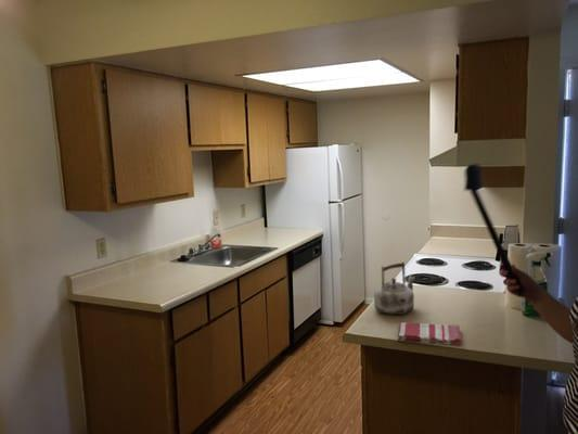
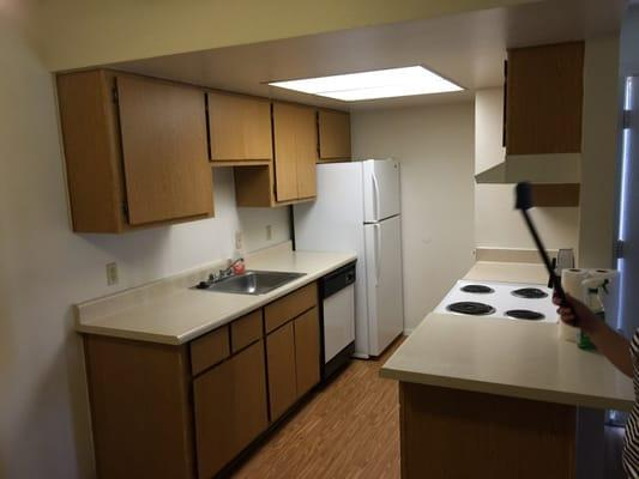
- dish towel (428, 331)
- kettle (397, 285)
